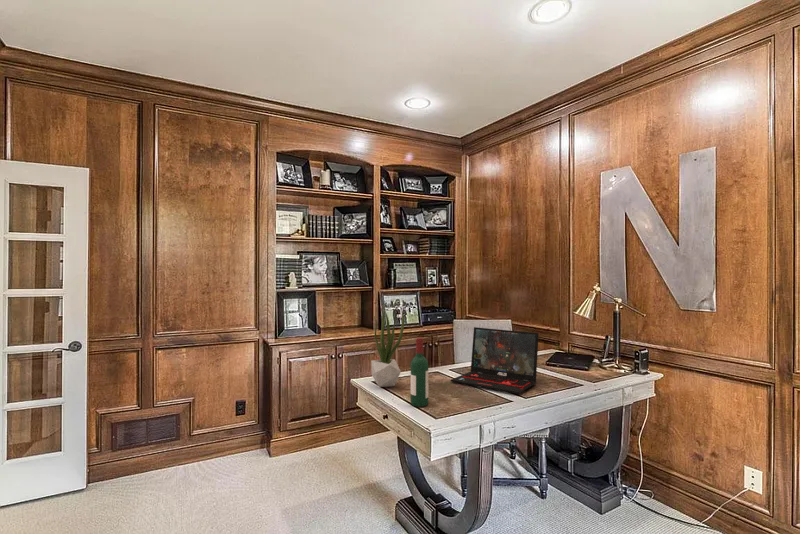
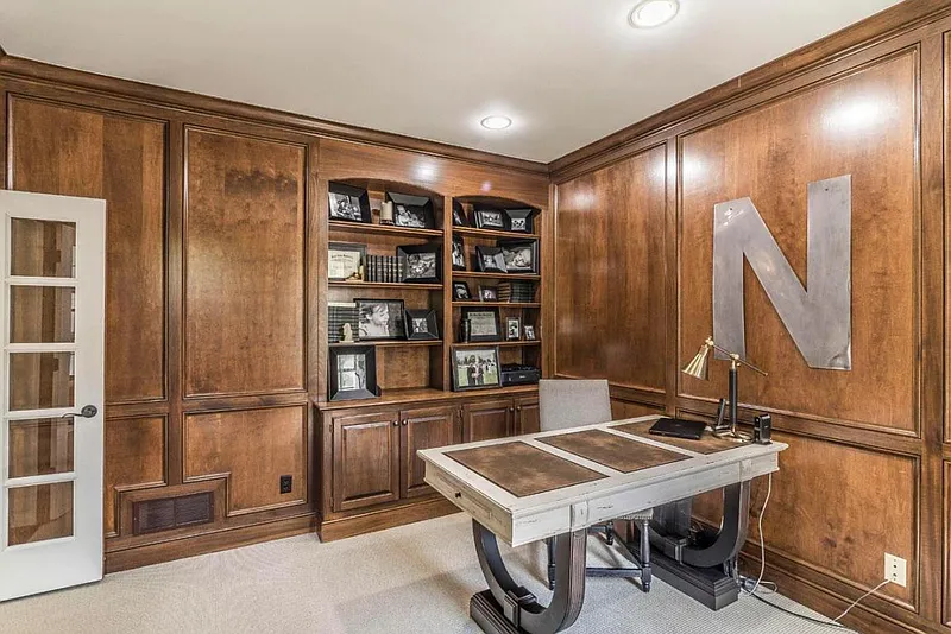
- wine bottle (419, 371)
- potted plant (388, 347)
- laptop (494, 357)
